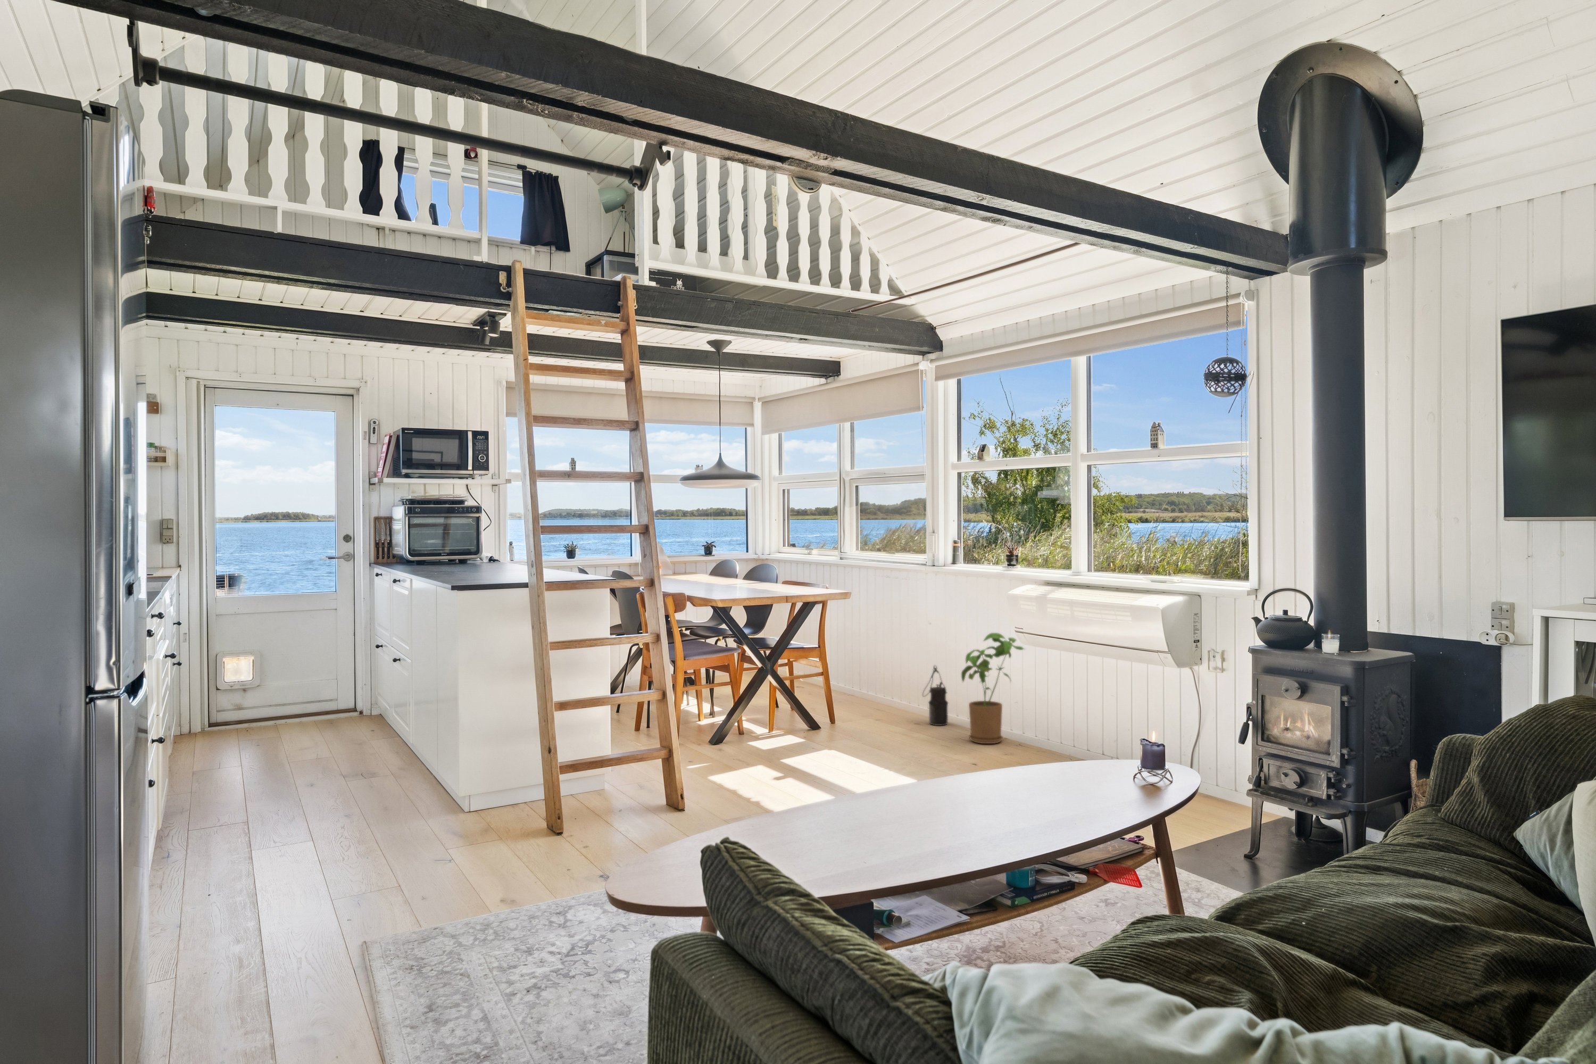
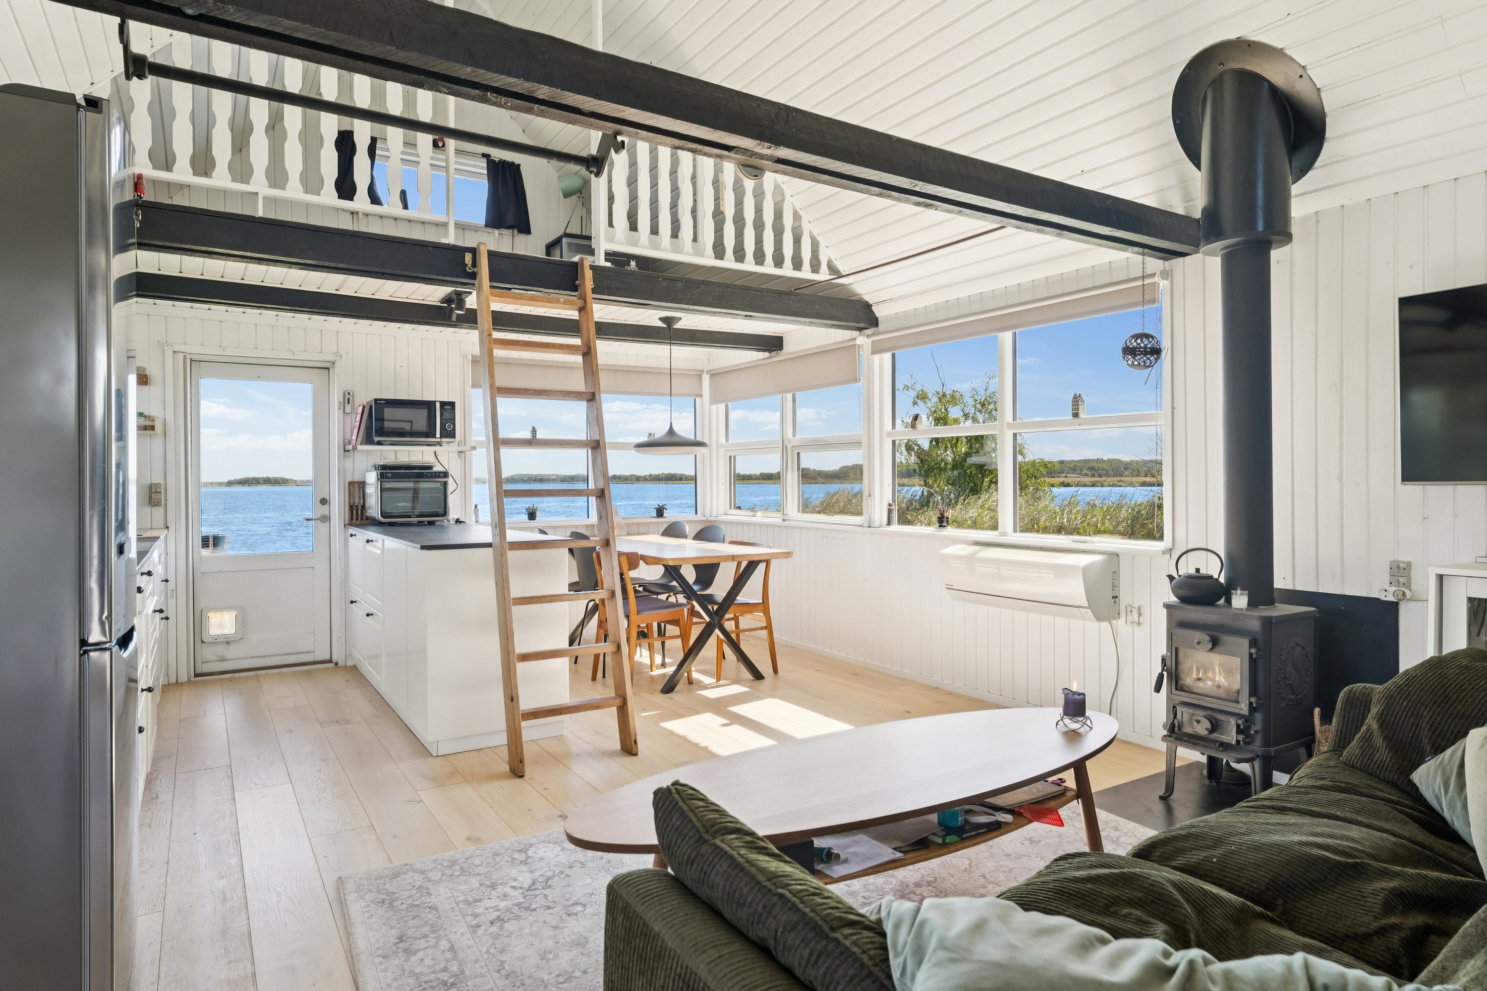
- house plant (986, 686)
- lantern (936, 695)
